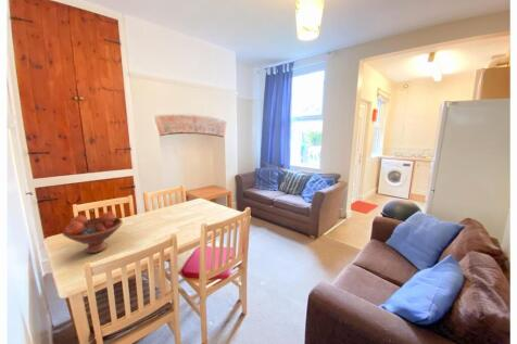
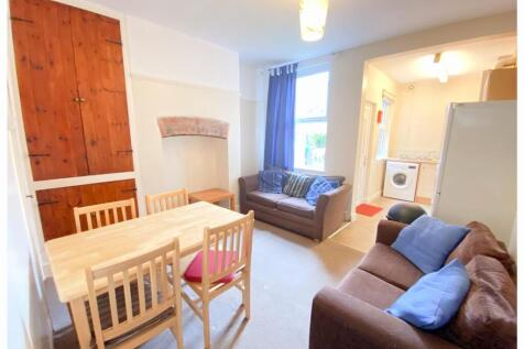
- fruit bowl (94, 232)
